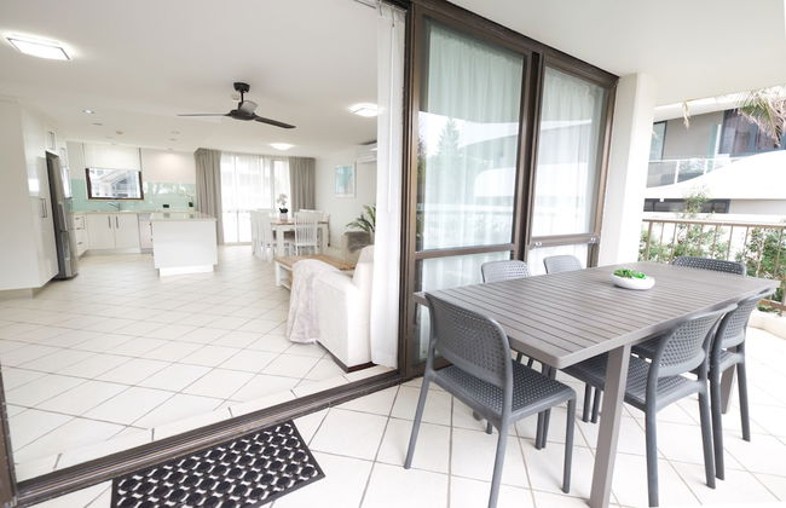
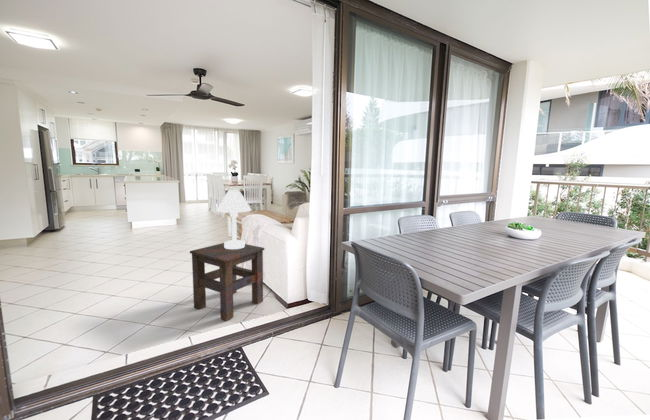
+ lamp (234, 218)
+ side table (228, 277)
